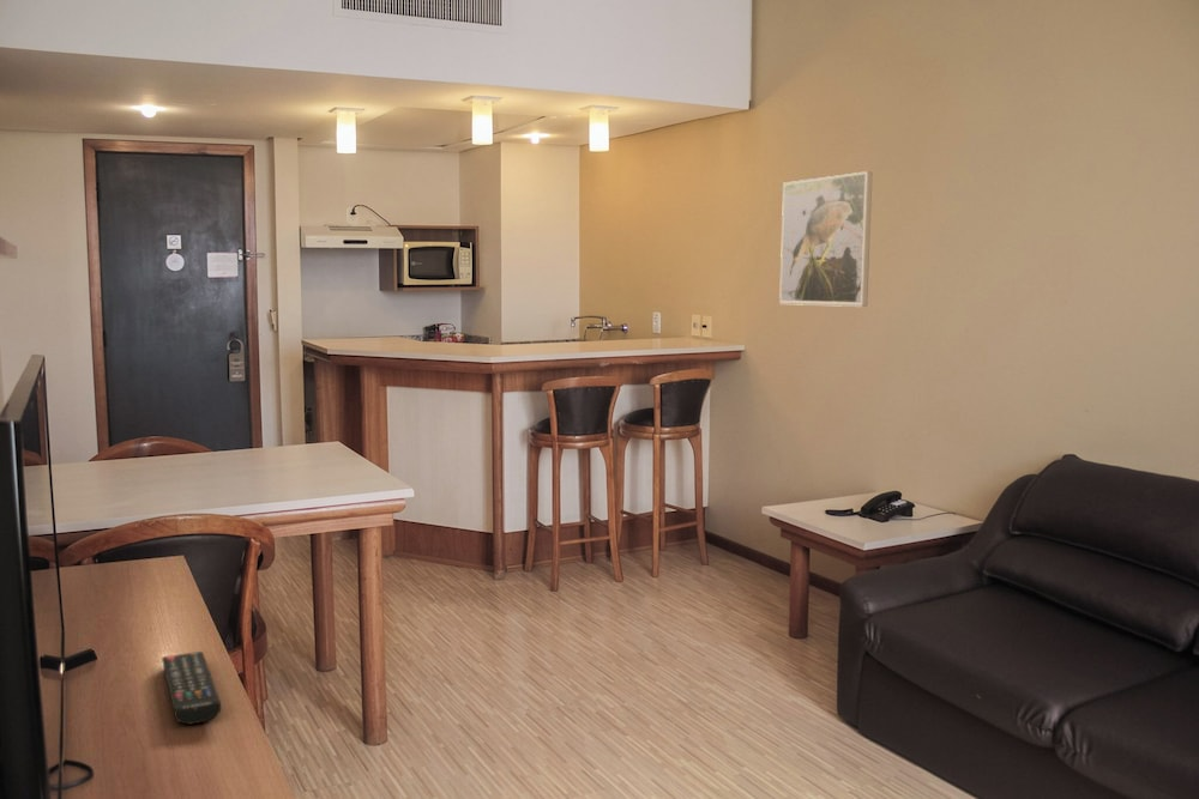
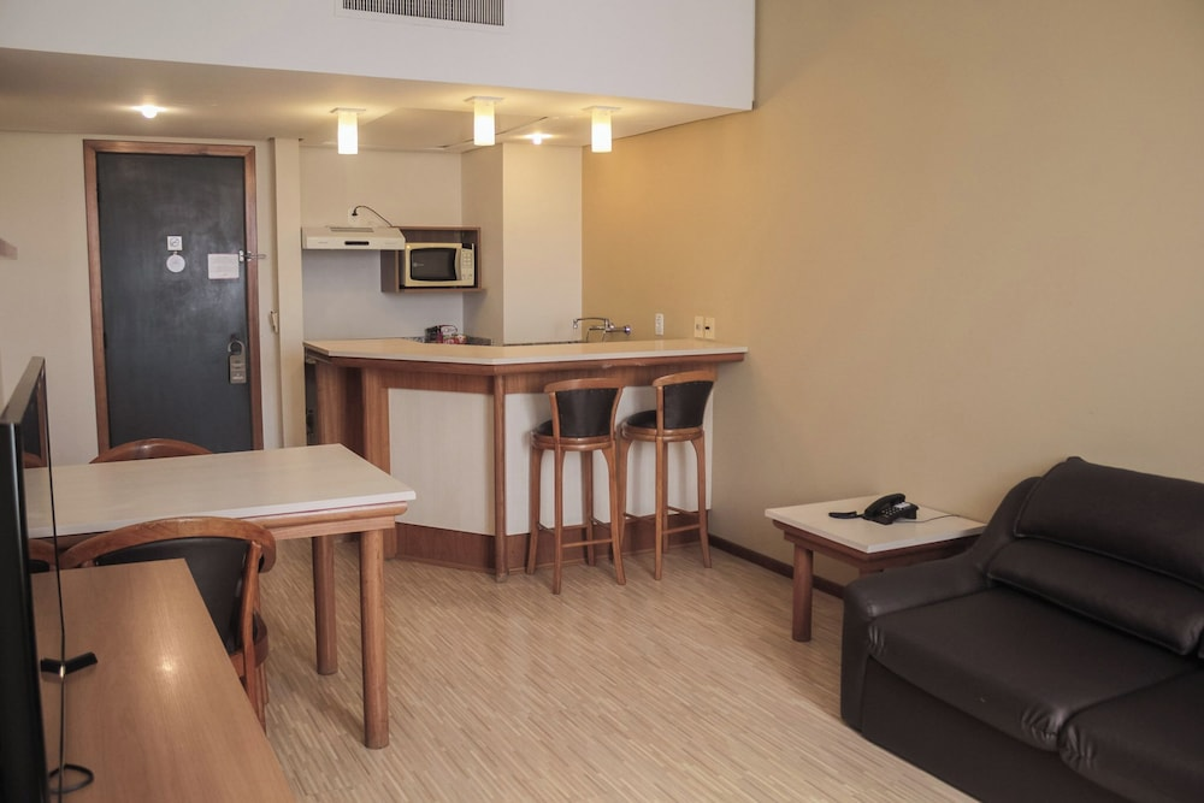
- remote control (189, 684)
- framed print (823, 242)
